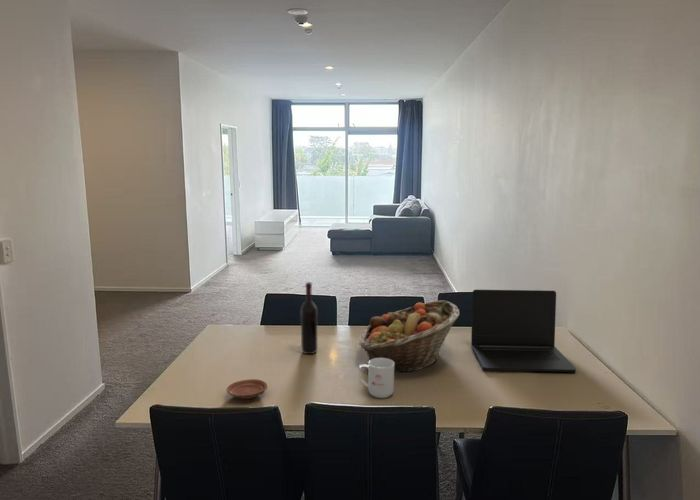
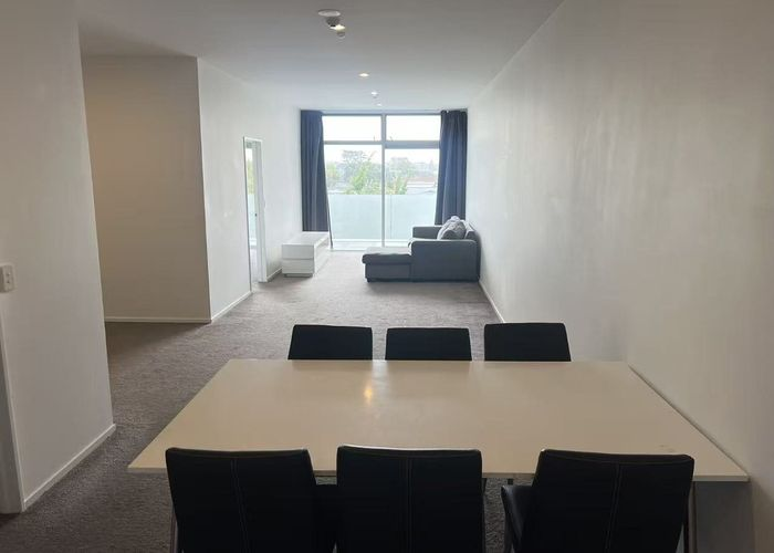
- wine bottle (309, 317)
- mug (376, 377)
- fruit basket (409, 332)
- plate (247, 390)
- laptop (521, 328)
